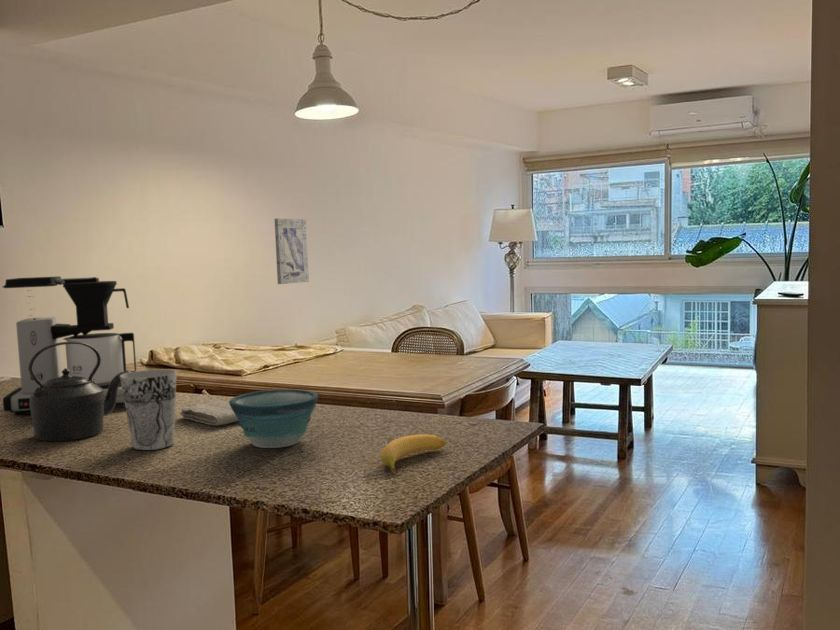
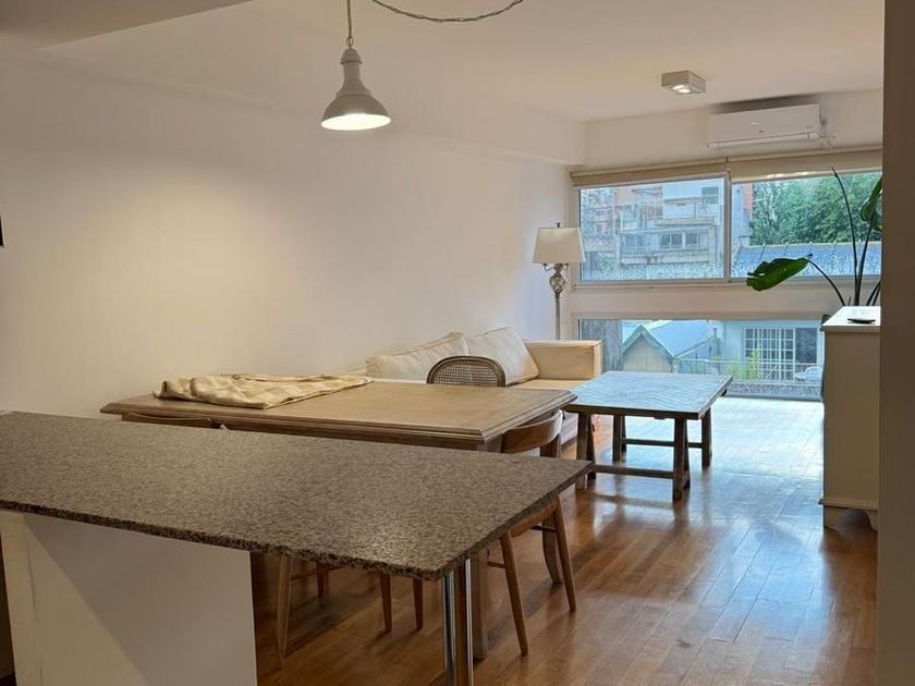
- cup (151, 409)
- coffee maker (74, 341)
- banana (412, 448)
- kettle (83, 385)
- wall art (292, 251)
- washcloth (218, 411)
- bowl (275, 419)
